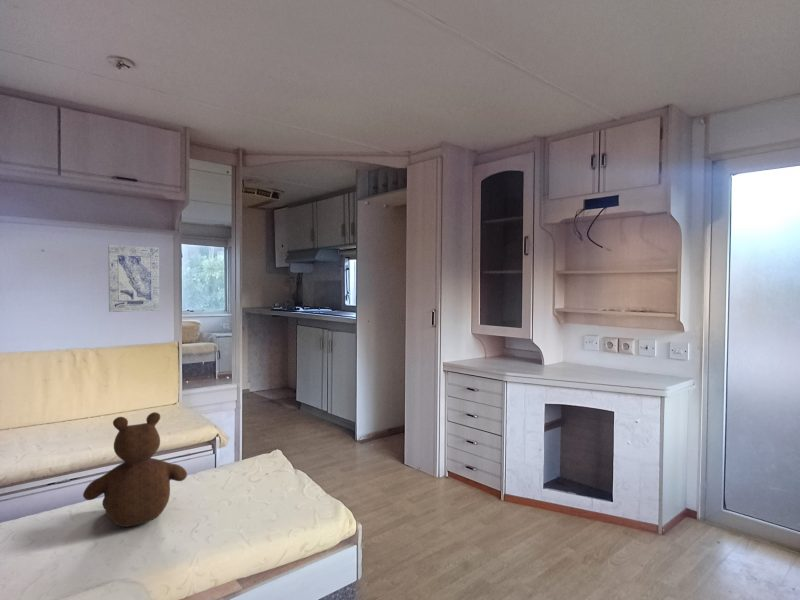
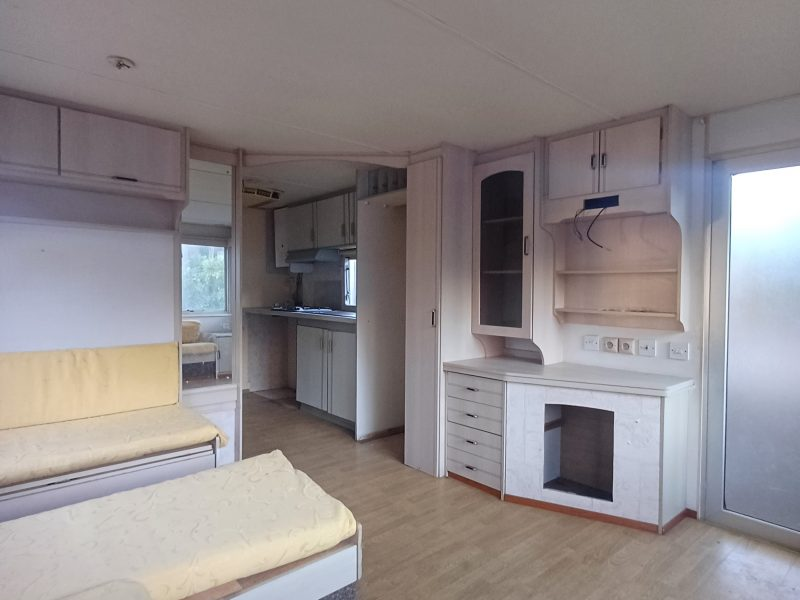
- teddy bear (136, 463)
- wall art (134, 279)
